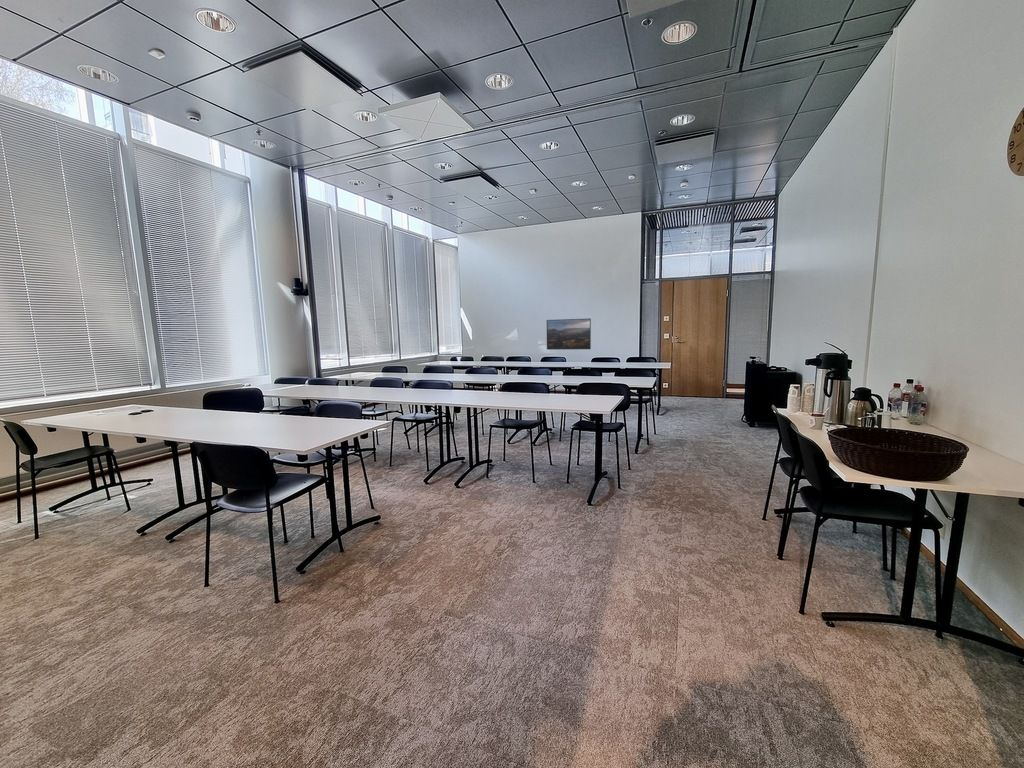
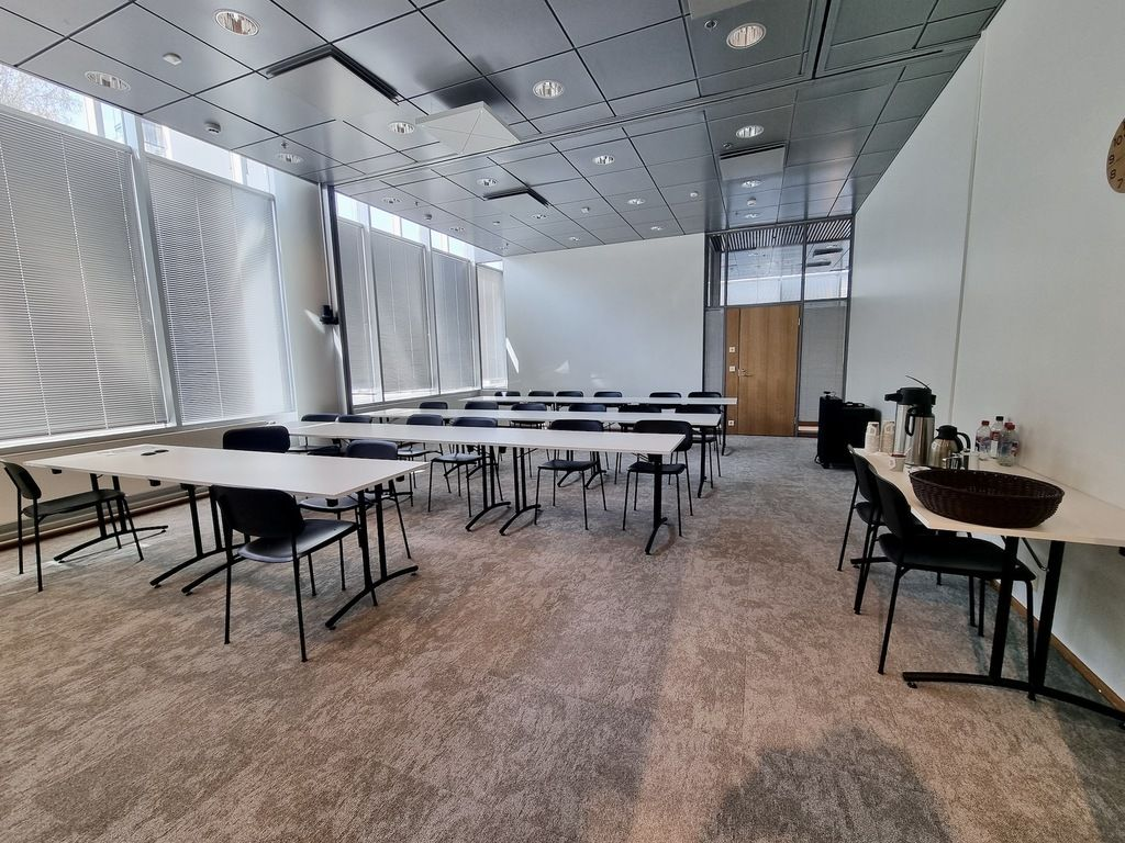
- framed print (568, 334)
